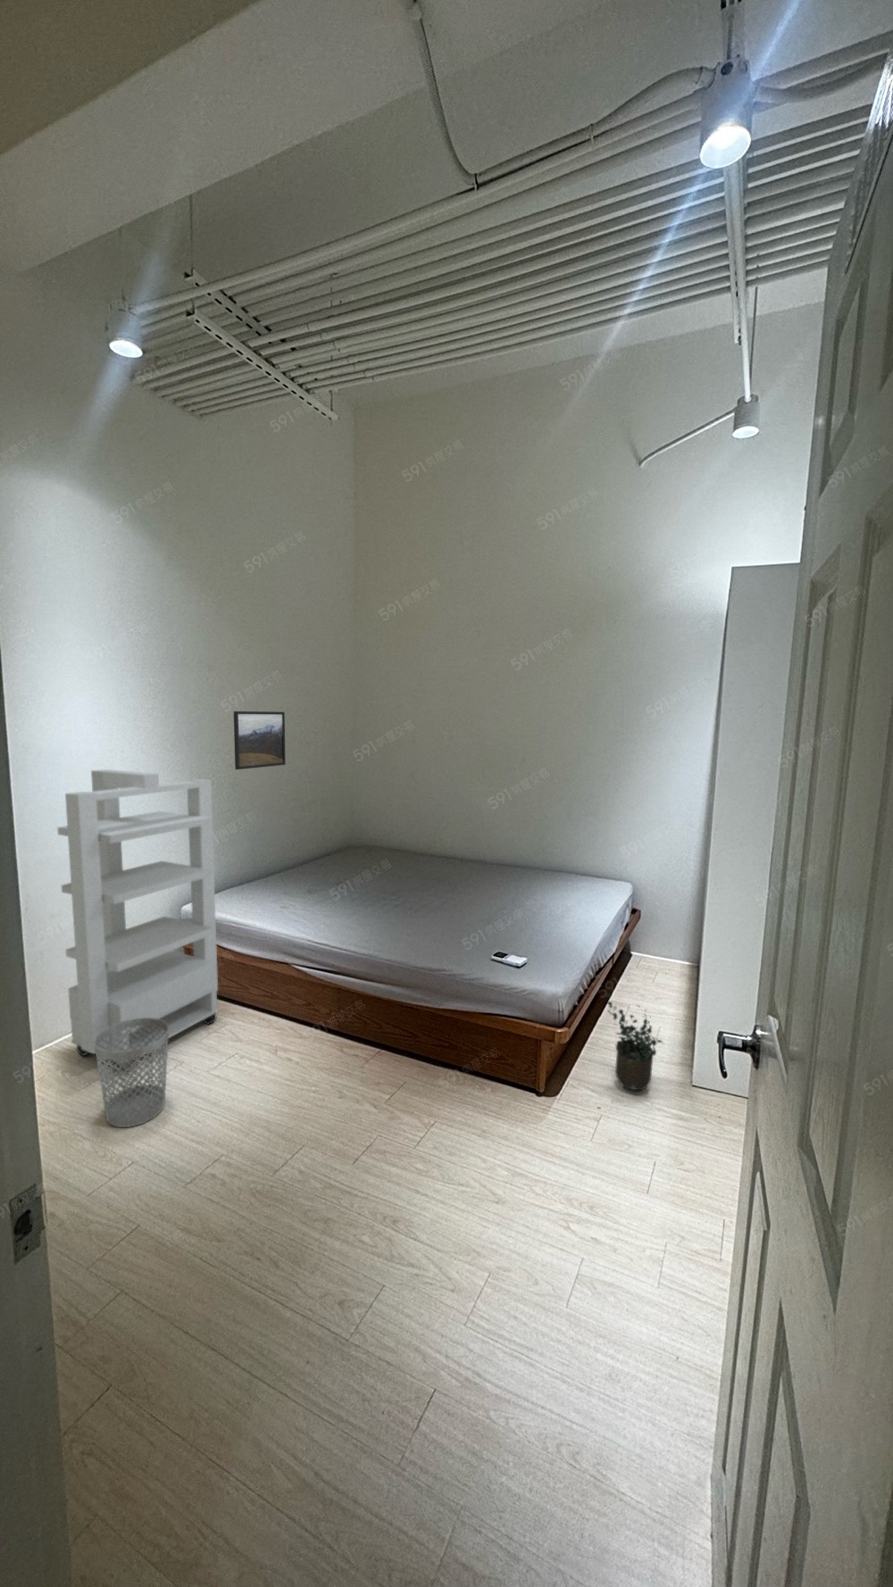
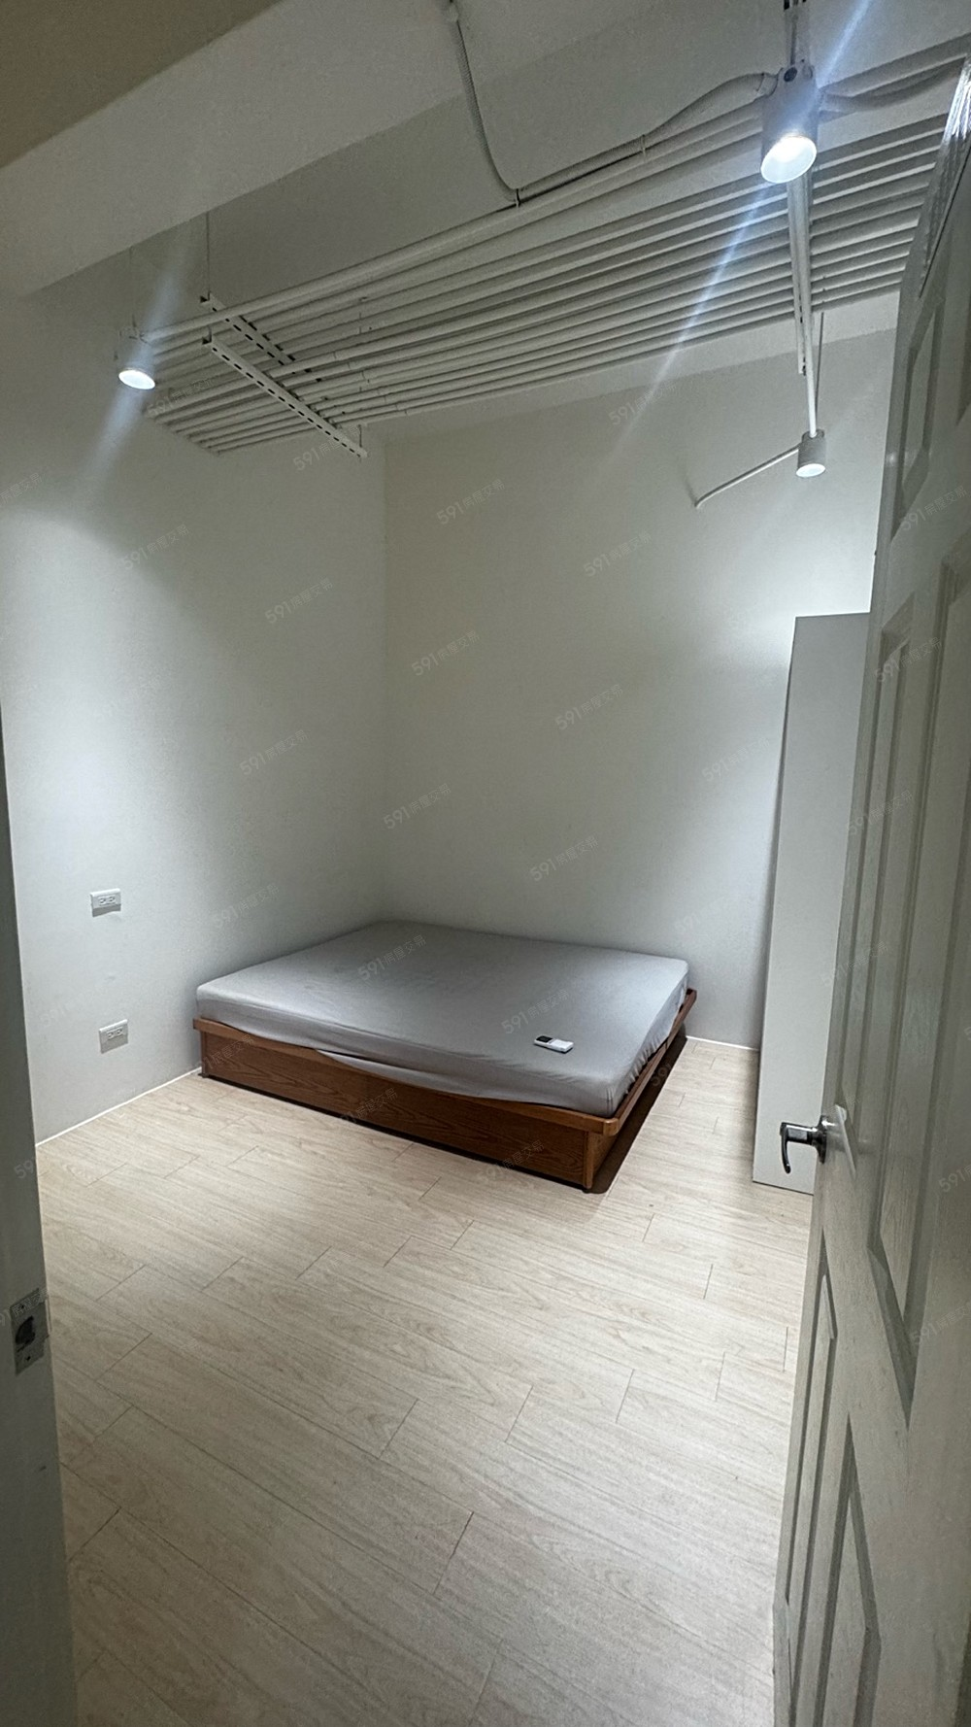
- storage cabinet (134, 898)
- potted plant (632, 1042)
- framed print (261, 739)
- wastebasket (134, 1071)
